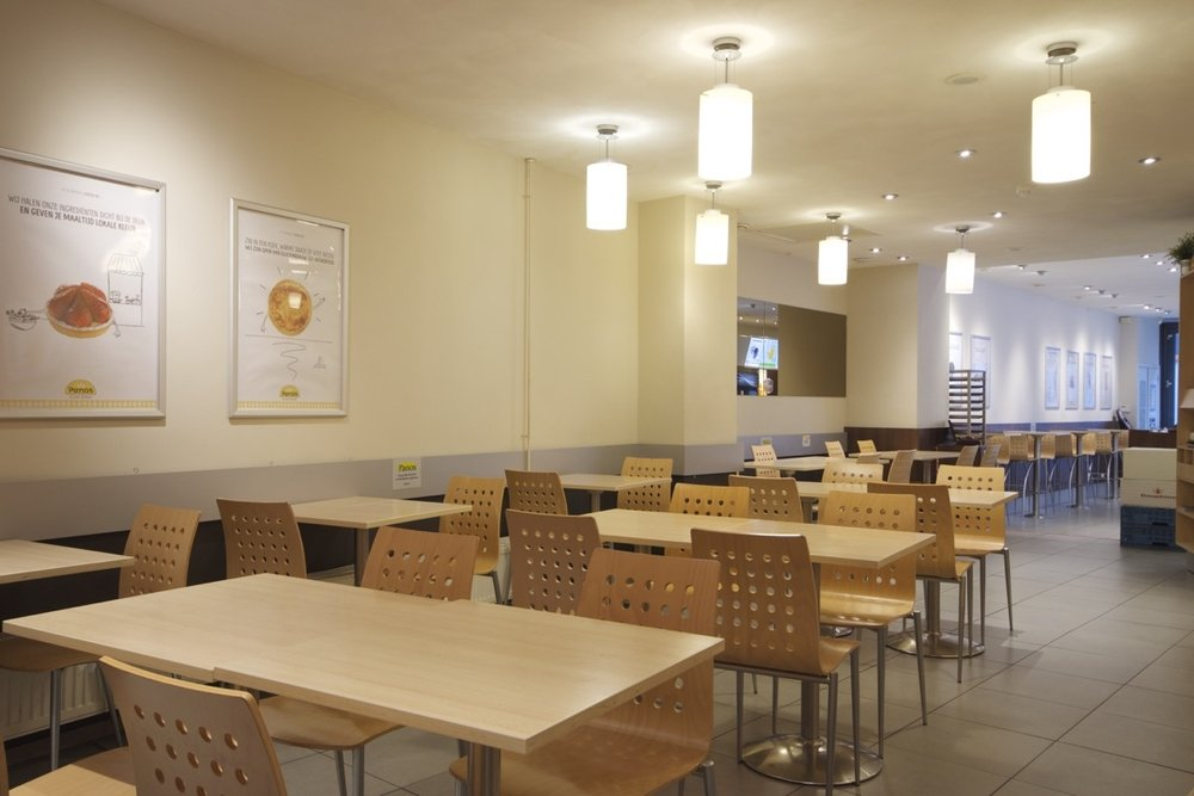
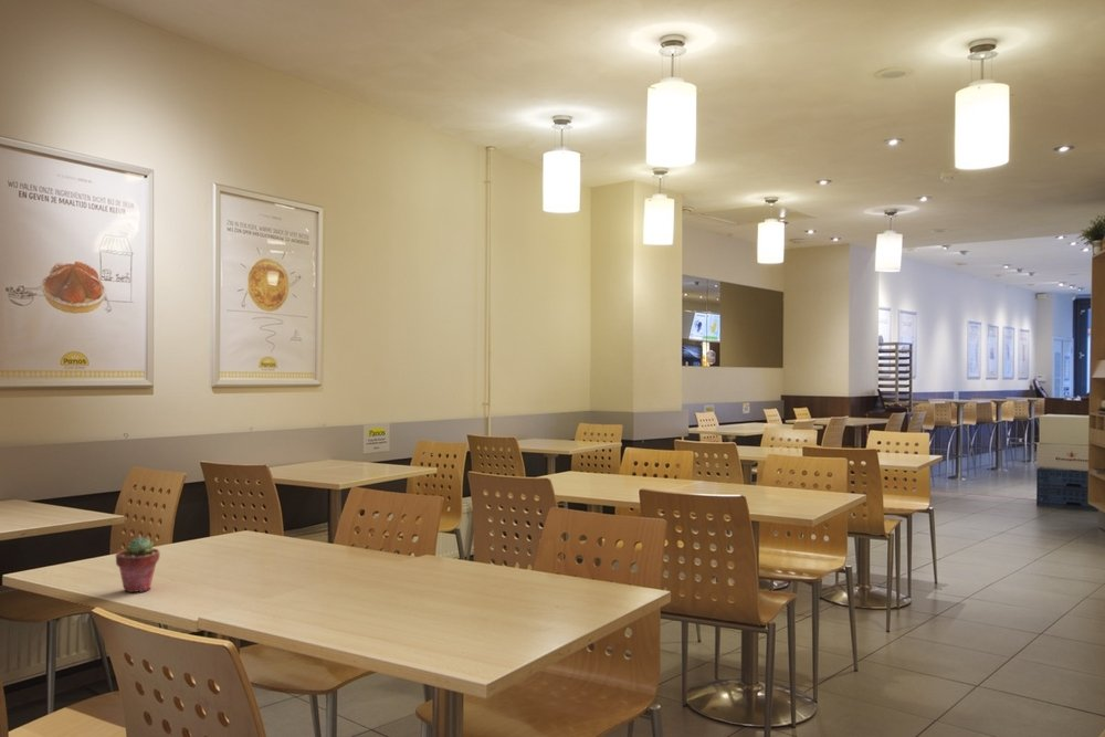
+ potted succulent (137, 562)
